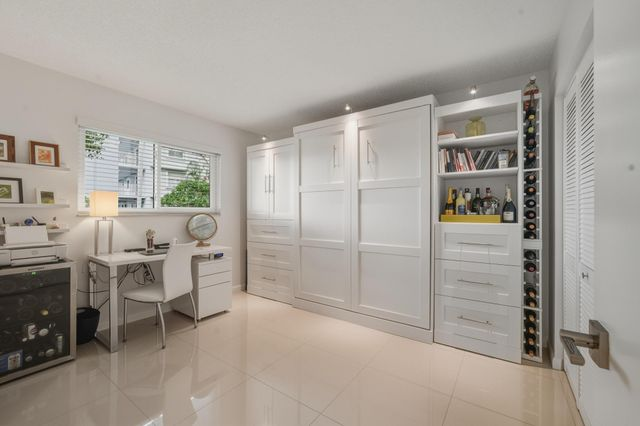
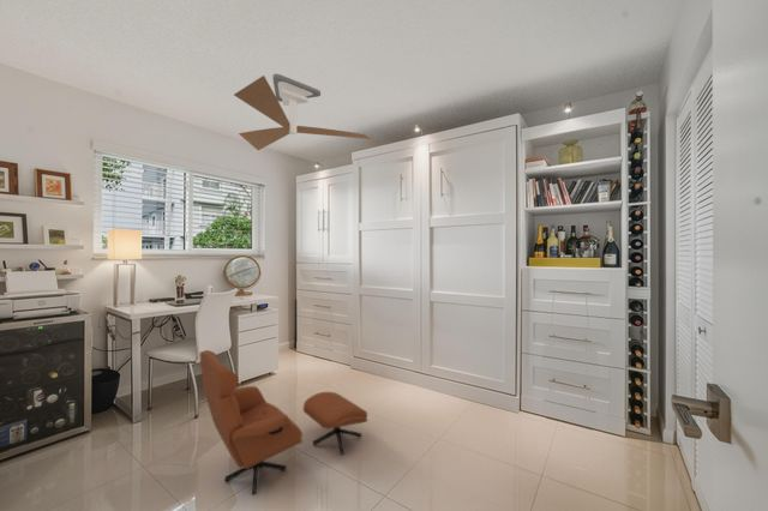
+ armchair (304, 403)
+ ceiling fan (295, 110)
